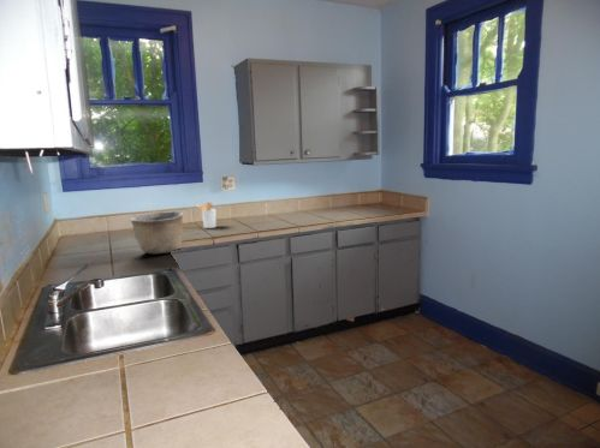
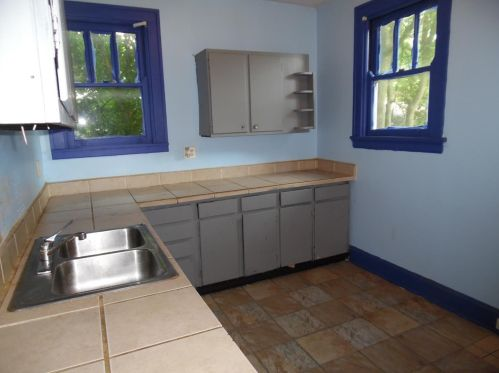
- bowl (159, 233)
- utensil holder (204, 214)
